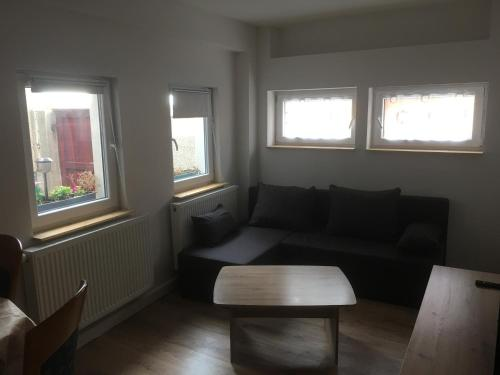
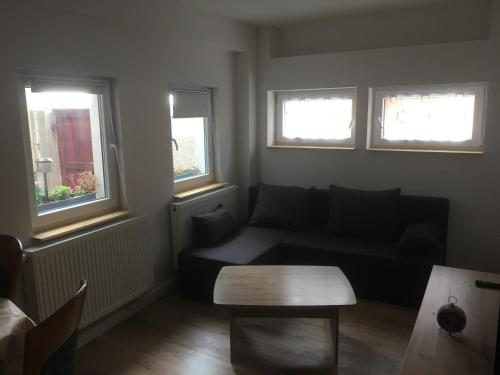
+ alarm clock (451, 315)
